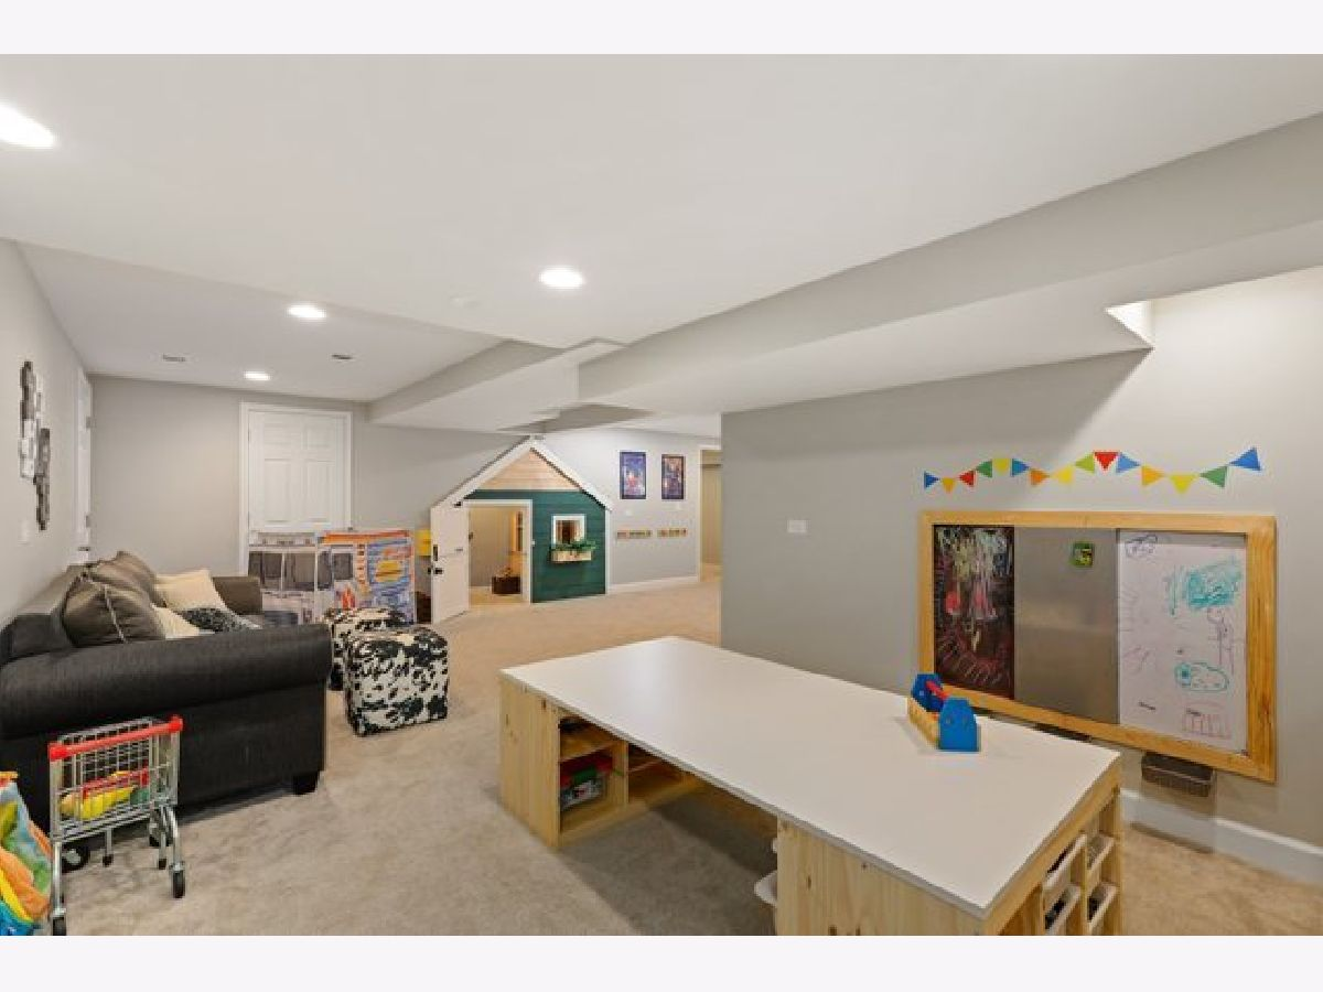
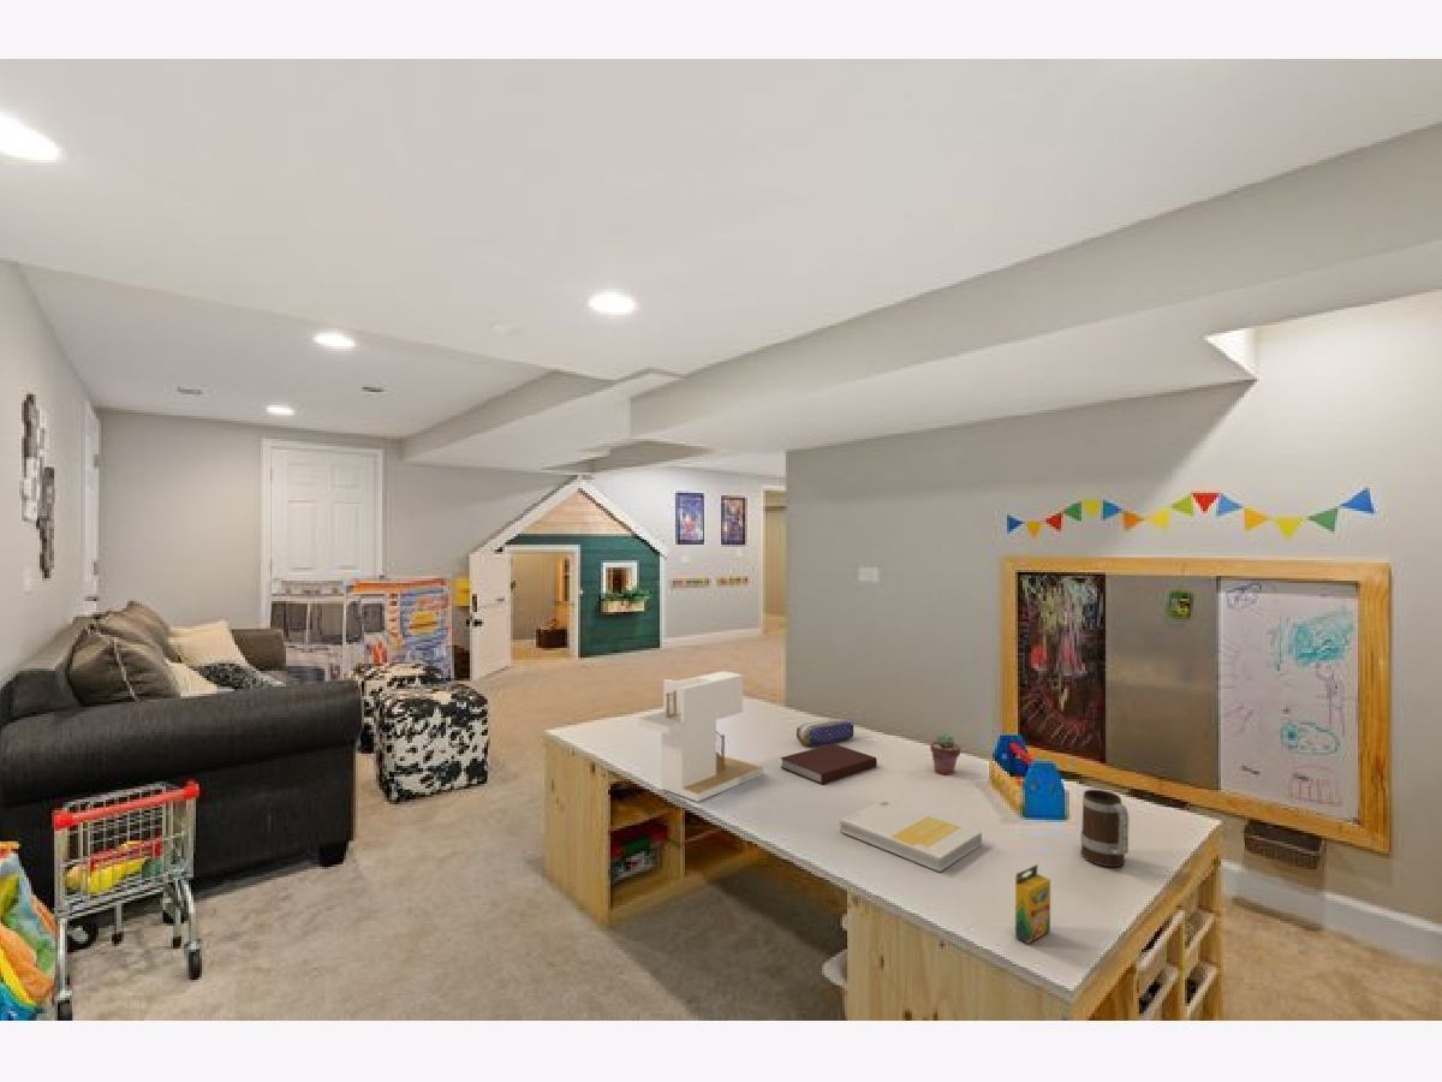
+ crayon box (1032, 903)
+ notebook (828, 762)
+ pencil case (824, 731)
+ architectural model (702, 731)
+ book (908, 831)
+ mug (1107, 830)
+ potted succulent (945, 753)
